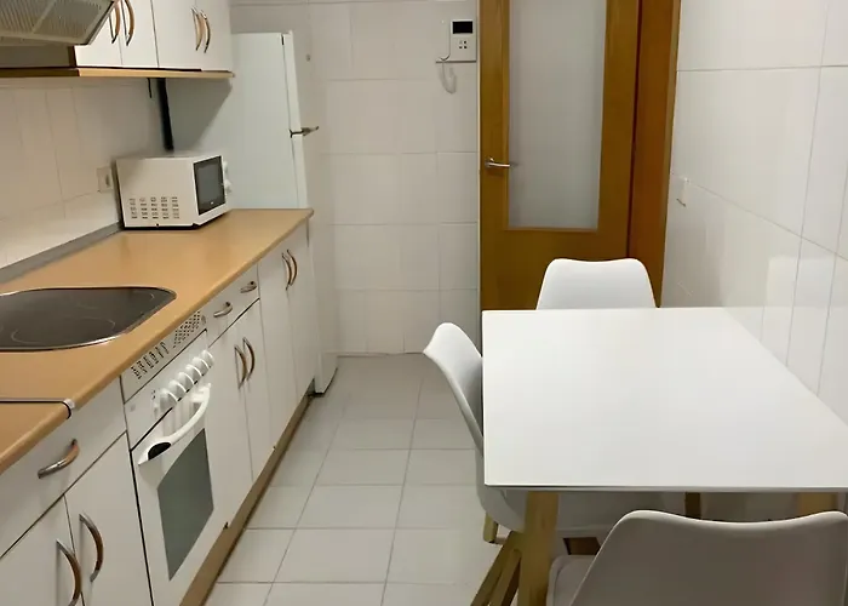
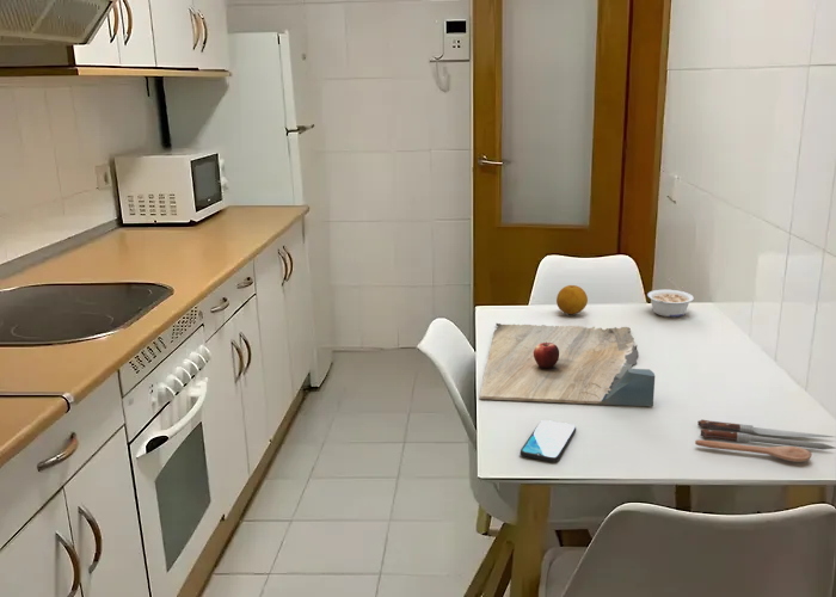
+ cutting board (563, 346)
+ spoon (767, 442)
+ legume (670, 302)
+ fruit (571, 300)
+ smartphone (548, 439)
